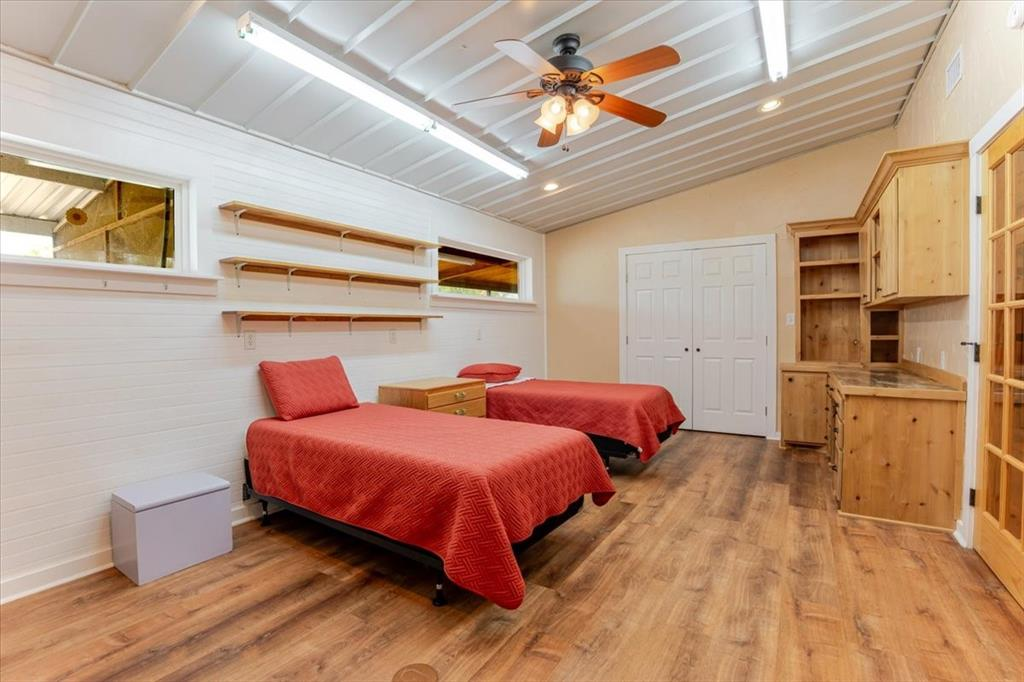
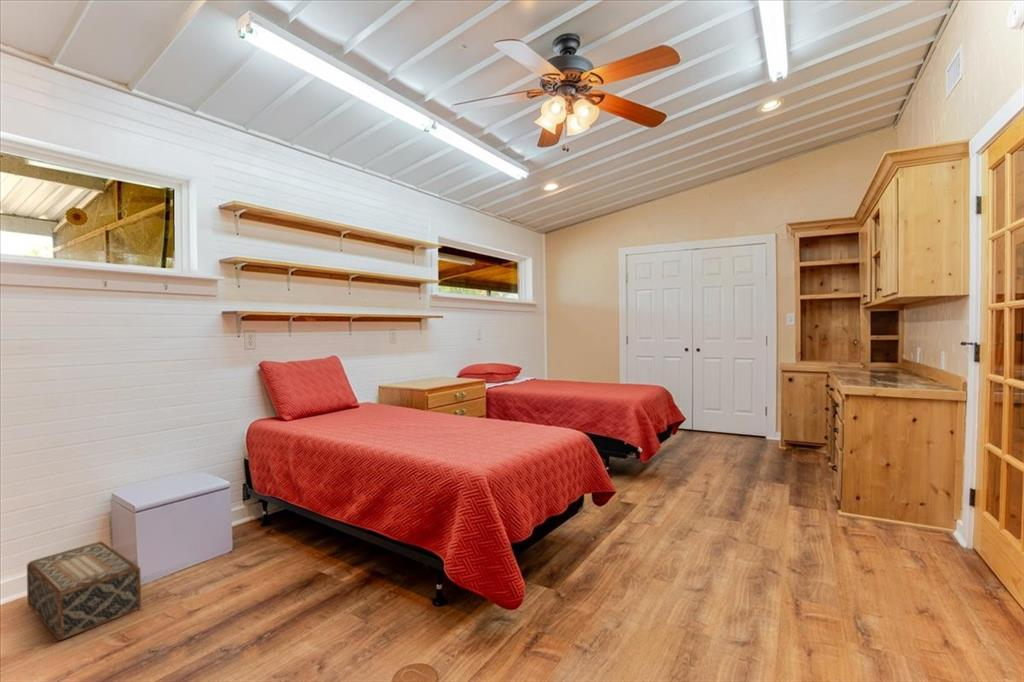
+ woven basket (83, 585)
